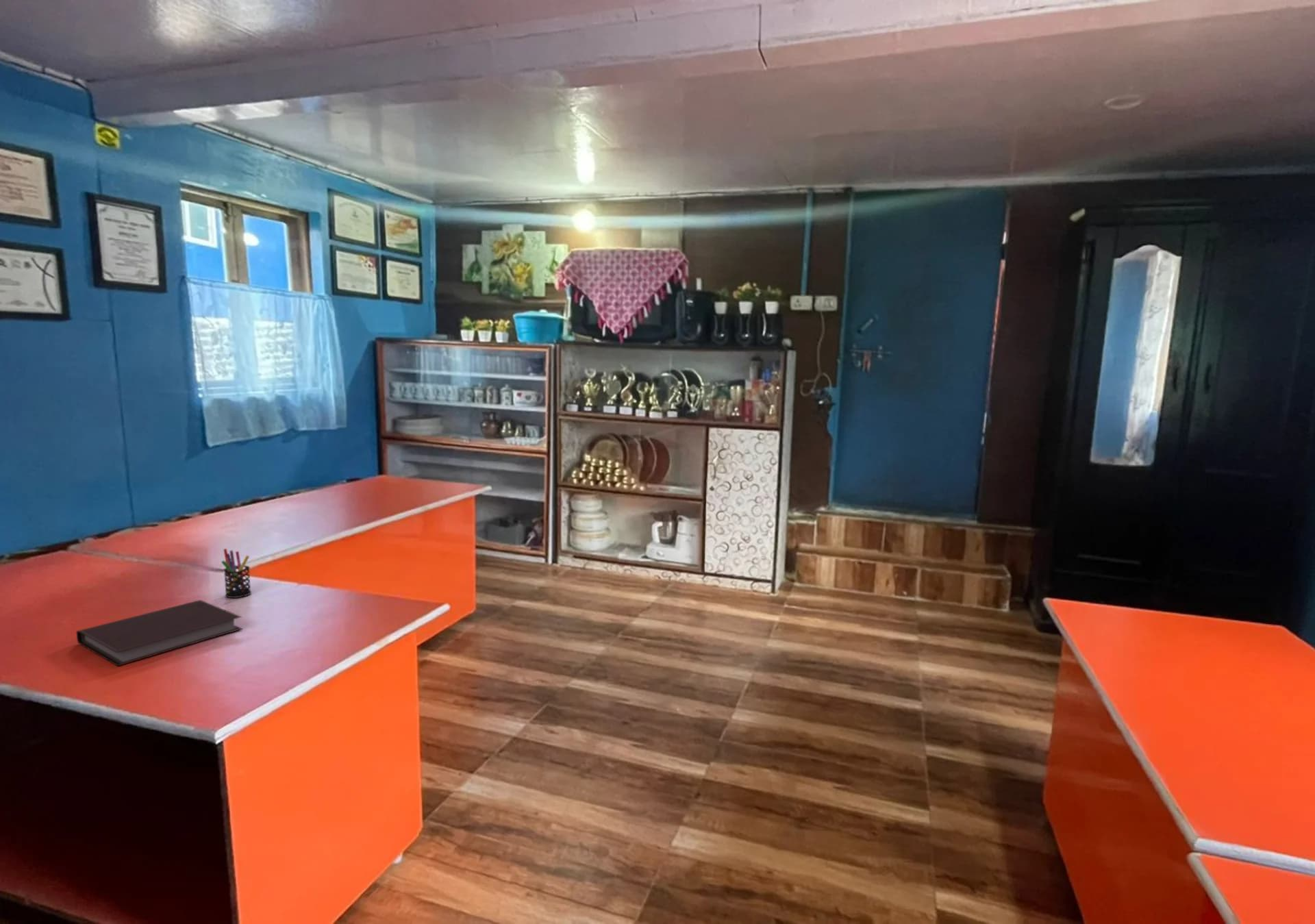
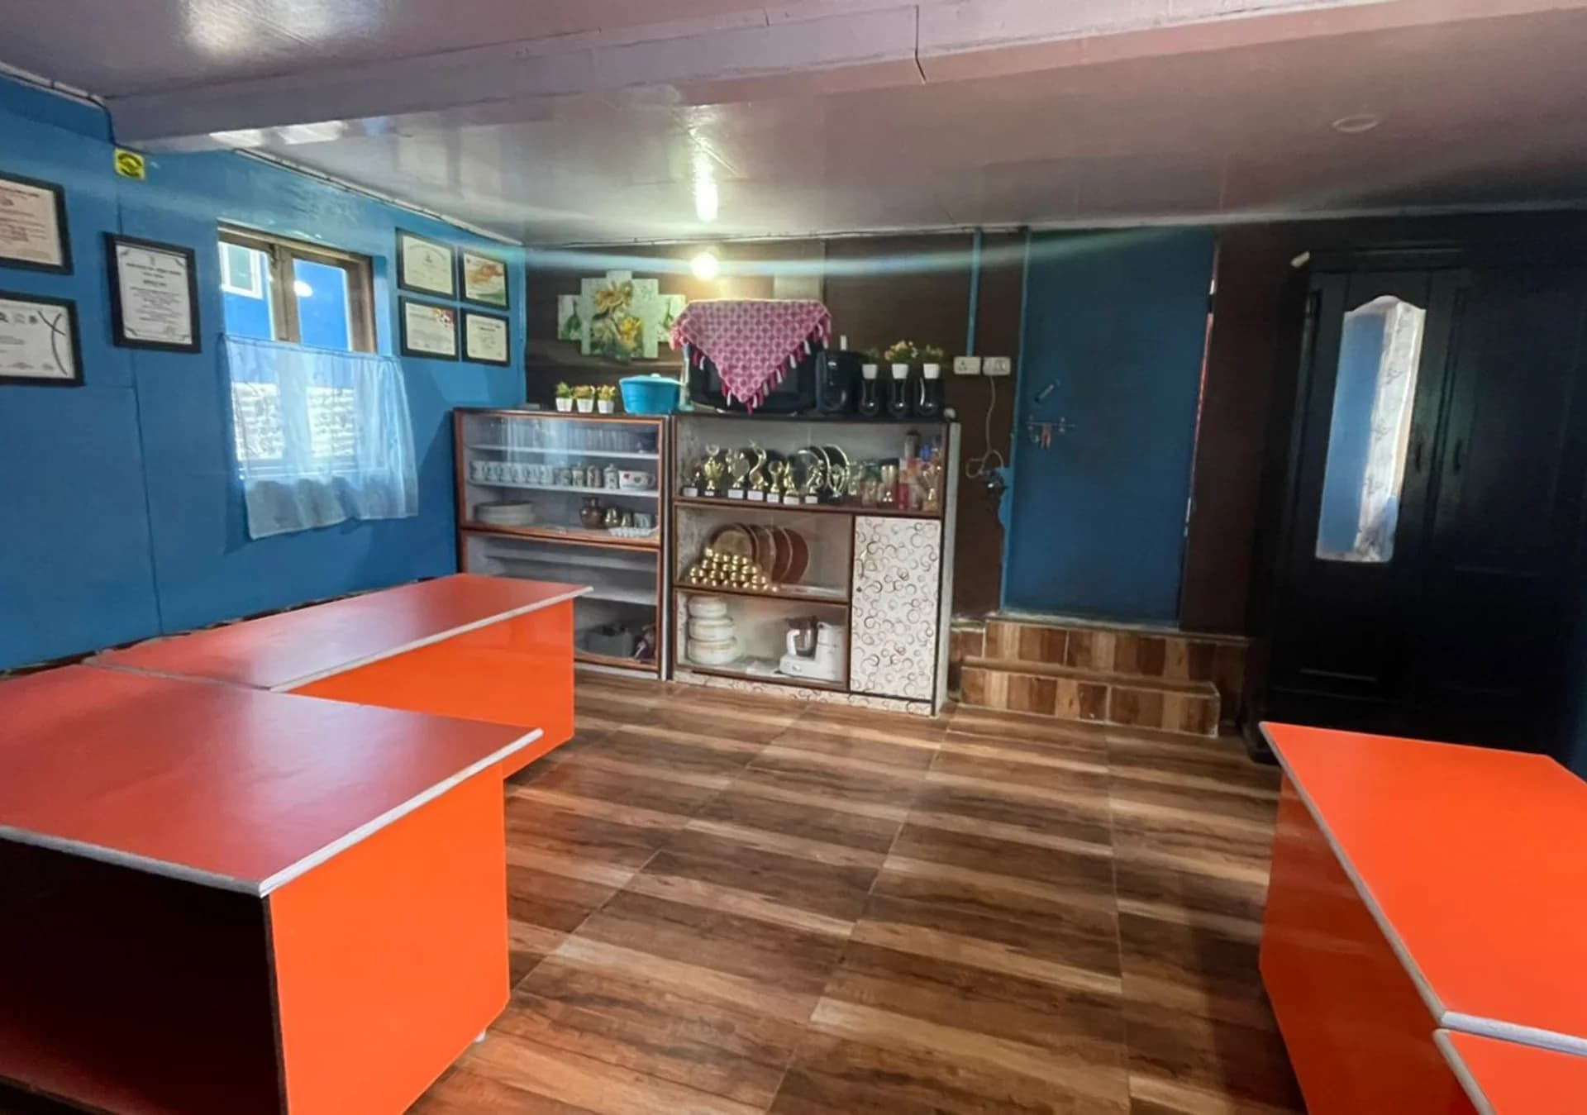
- notebook (162, 629)
- pen holder (234, 573)
